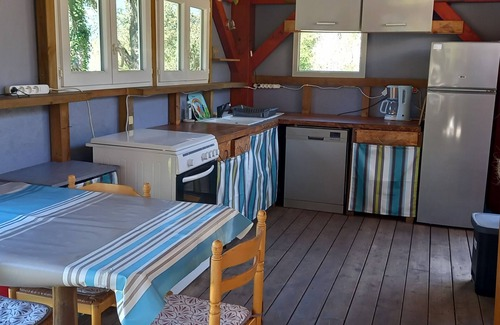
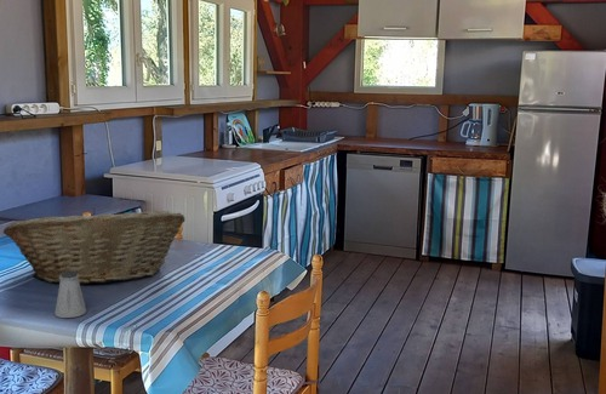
+ fruit basket (98, 238)
+ saltshaker (69, 292)
